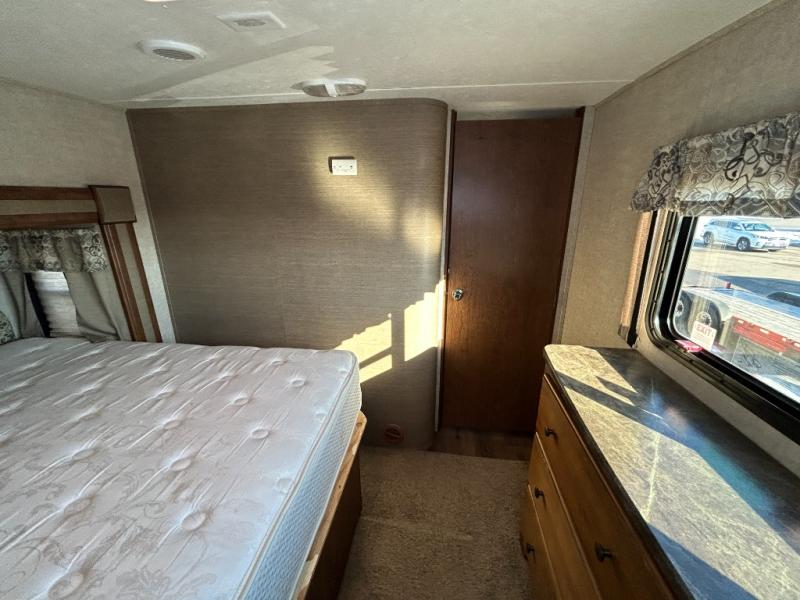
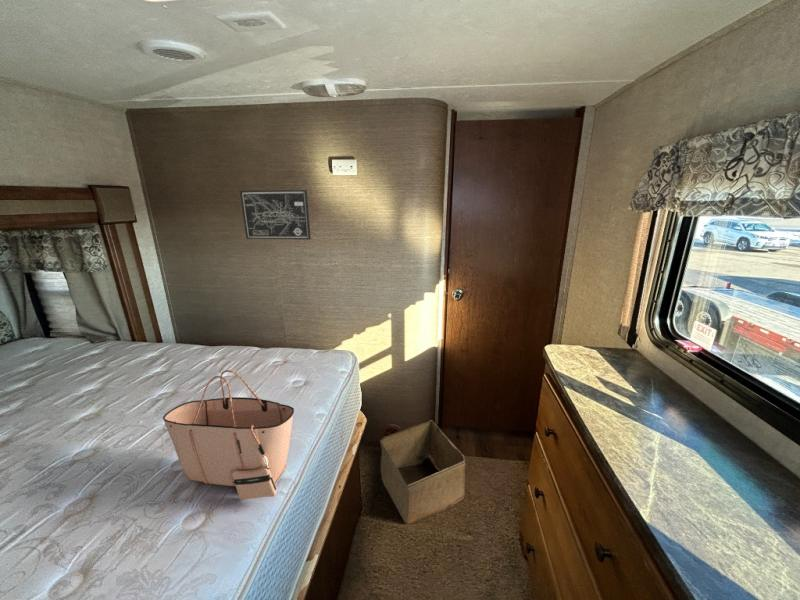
+ storage bin (419, 464)
+ wall art (275, 215)
+ tote bag (229, 427)
